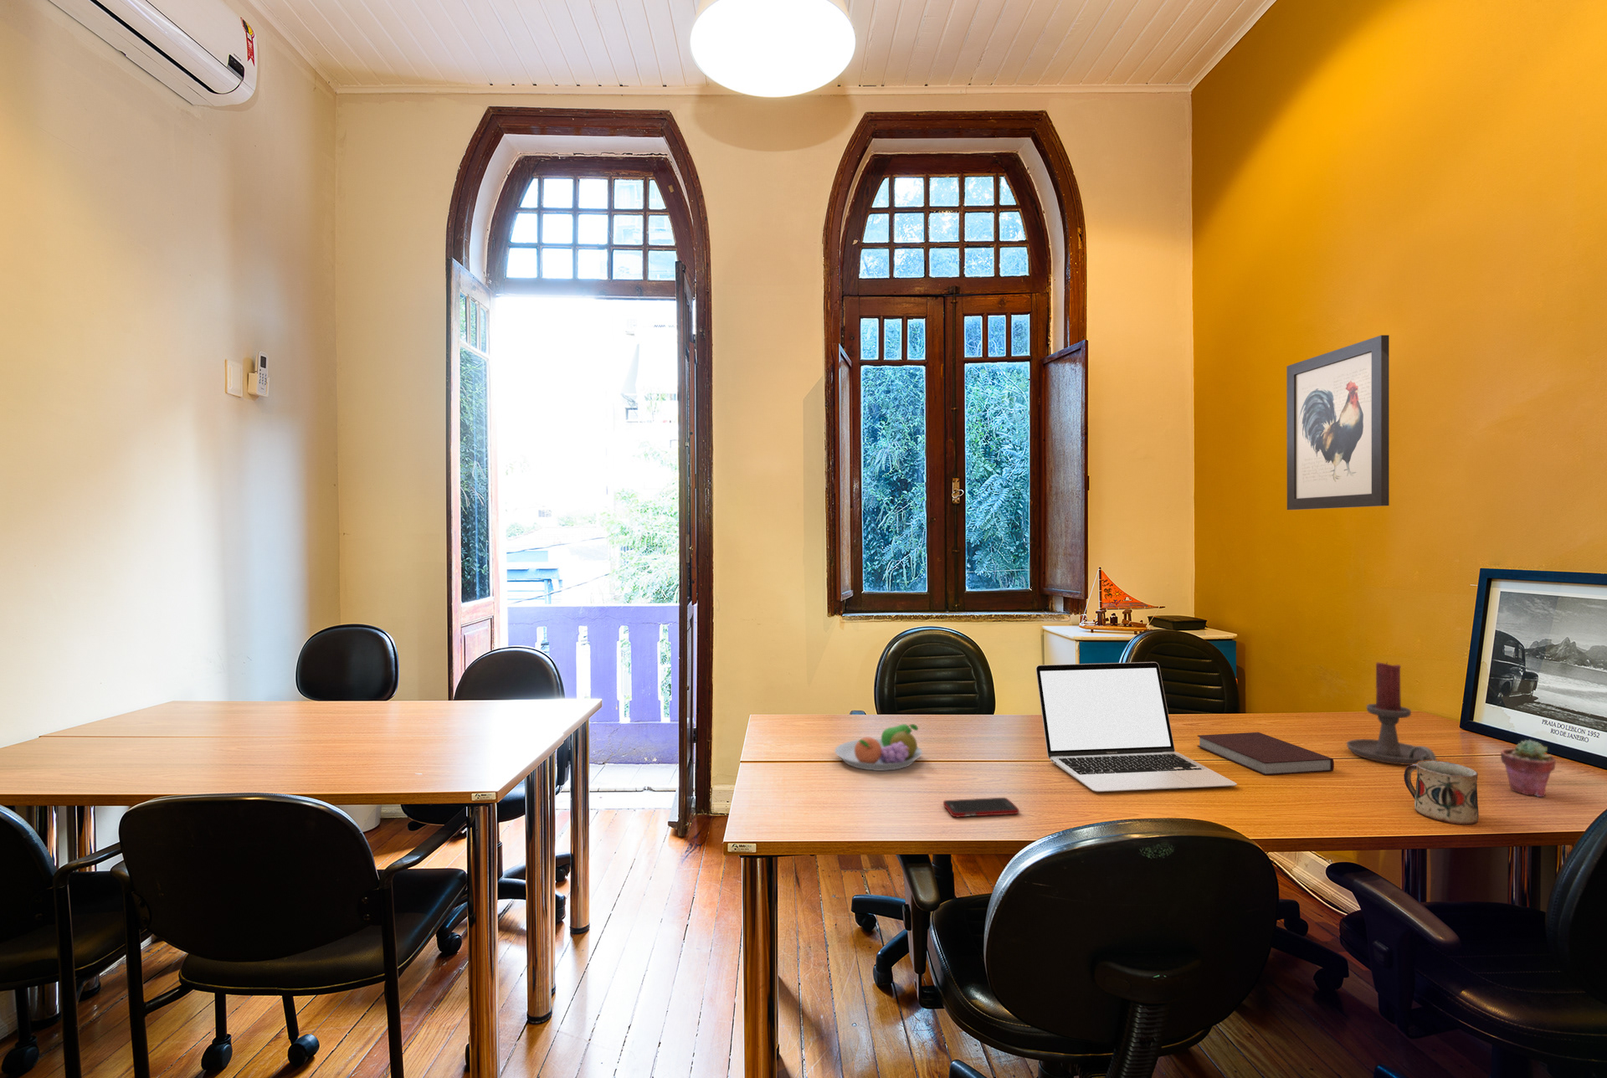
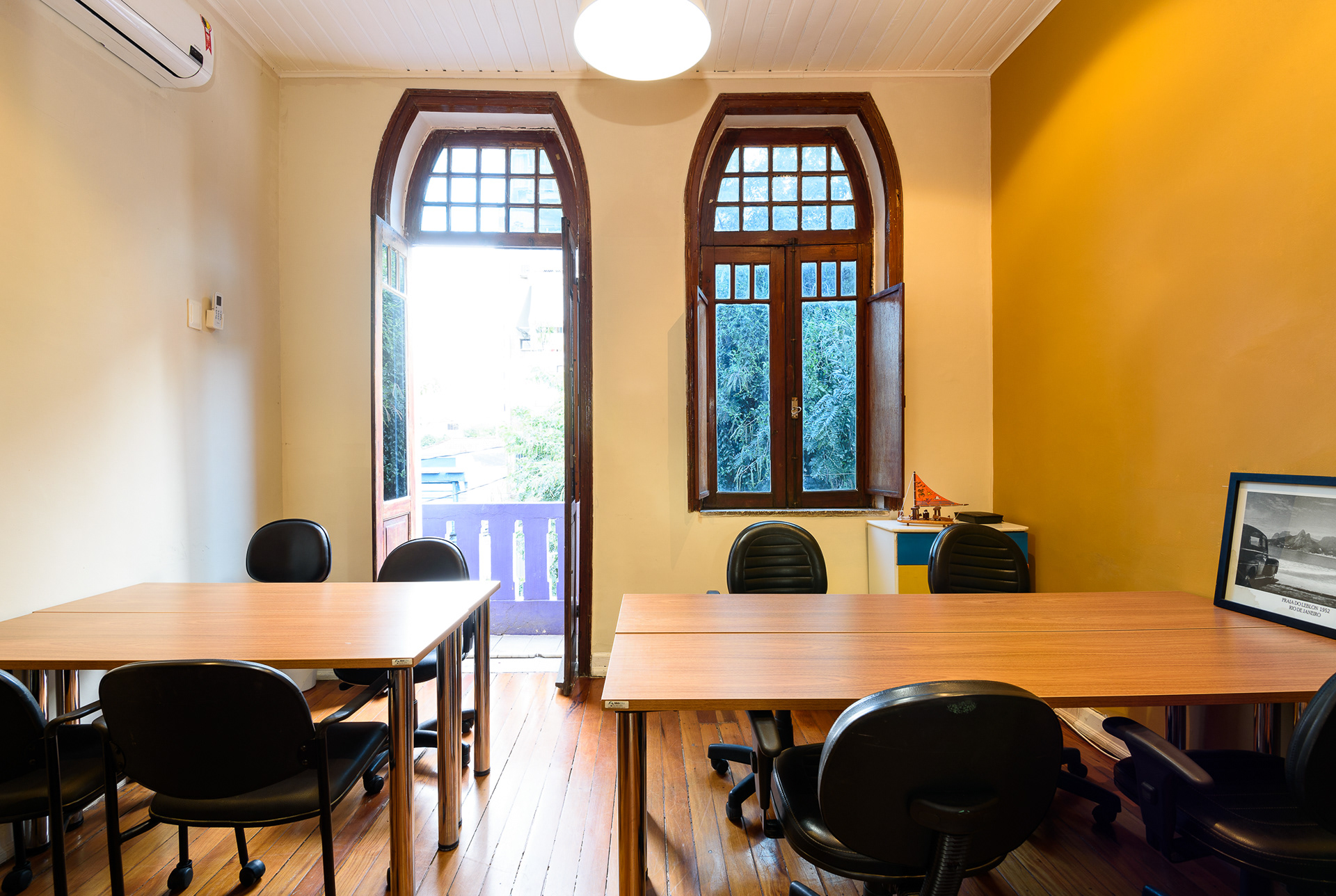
- notebook (1262, 752)
- cell phone (980, 807)
- fruit bowl (882, 741)
- laptop (1129, 722)
- wall art (1333, 430)
- mug (1441, 789)
- potted succulent (1528, 765)
- candle holder (1397, 711)
